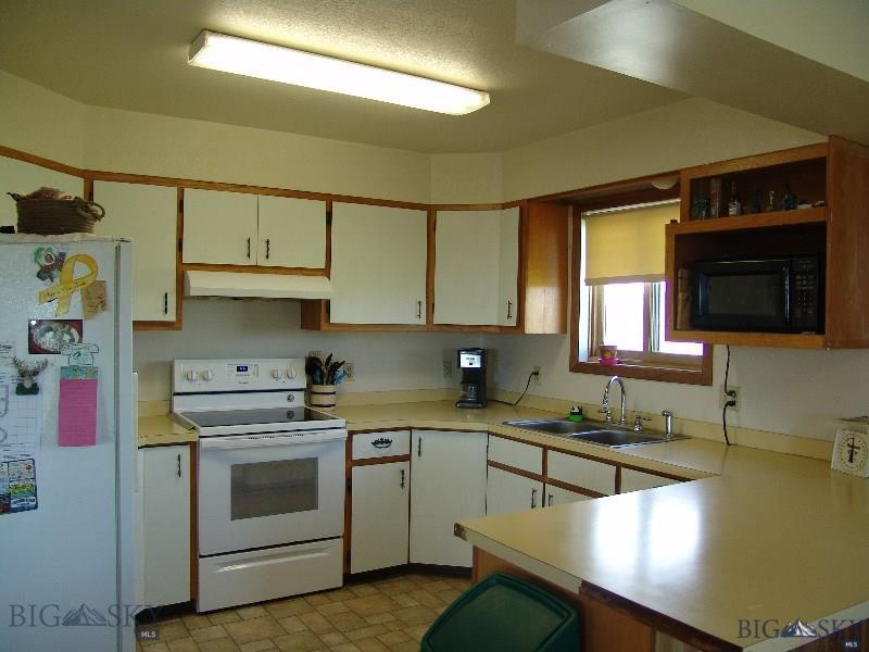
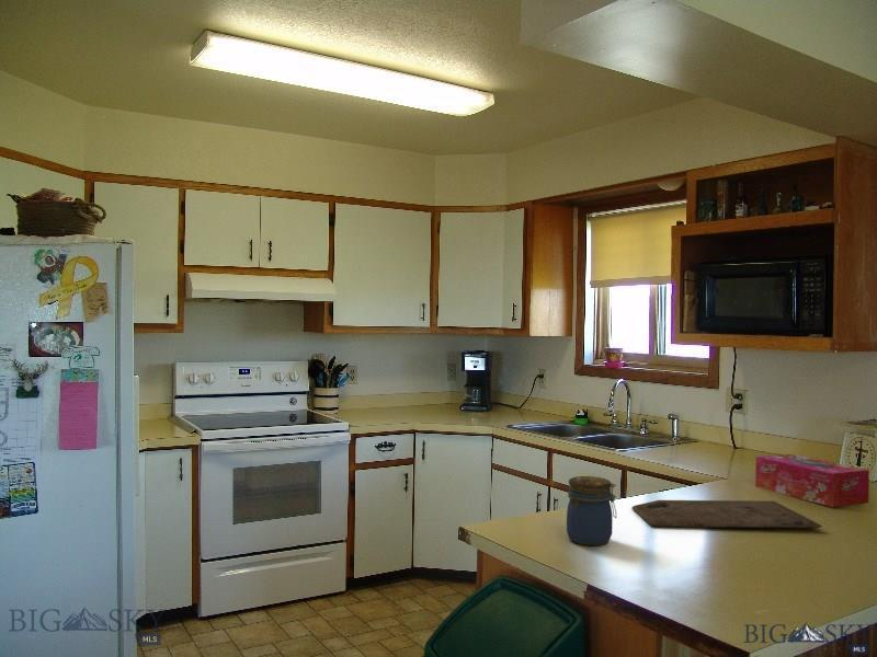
+ cutting board (717, 512)
+ jar (591, 508)
+ tissue box (809, 479)
